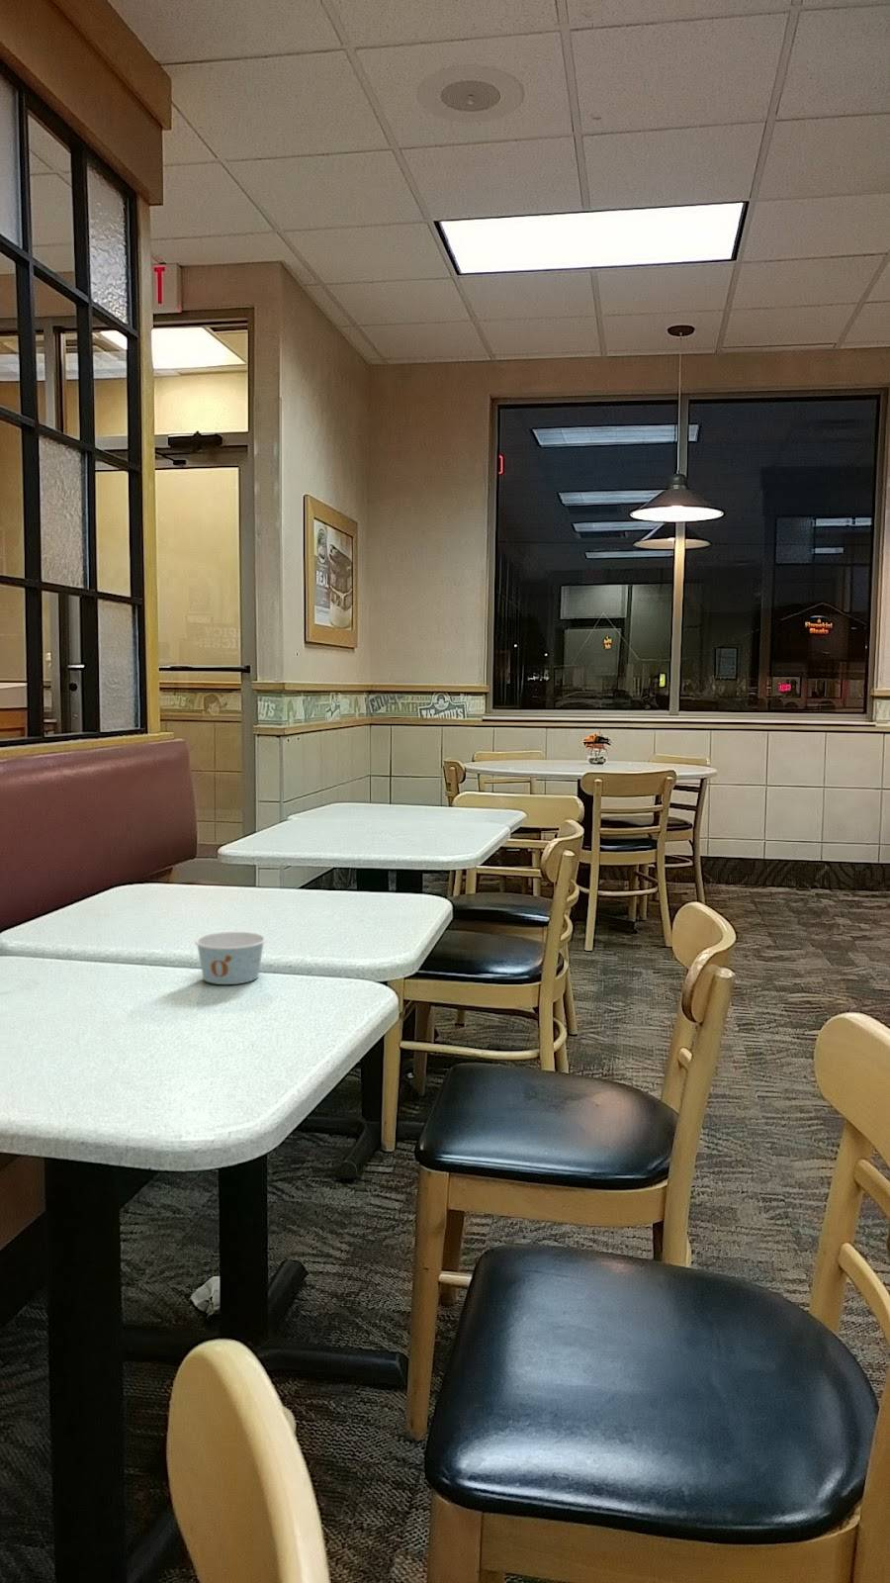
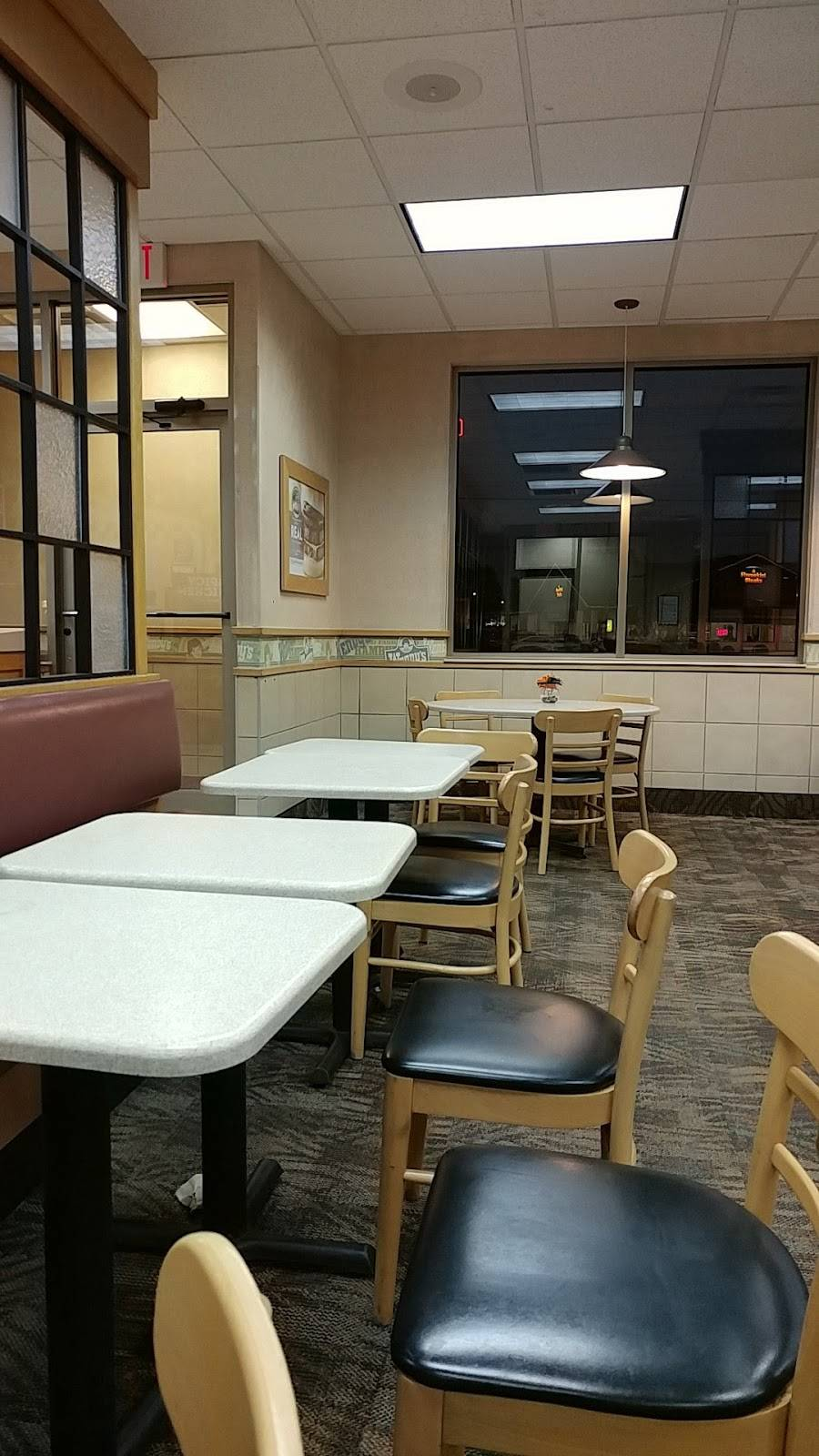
- paper cup (230, 958)
